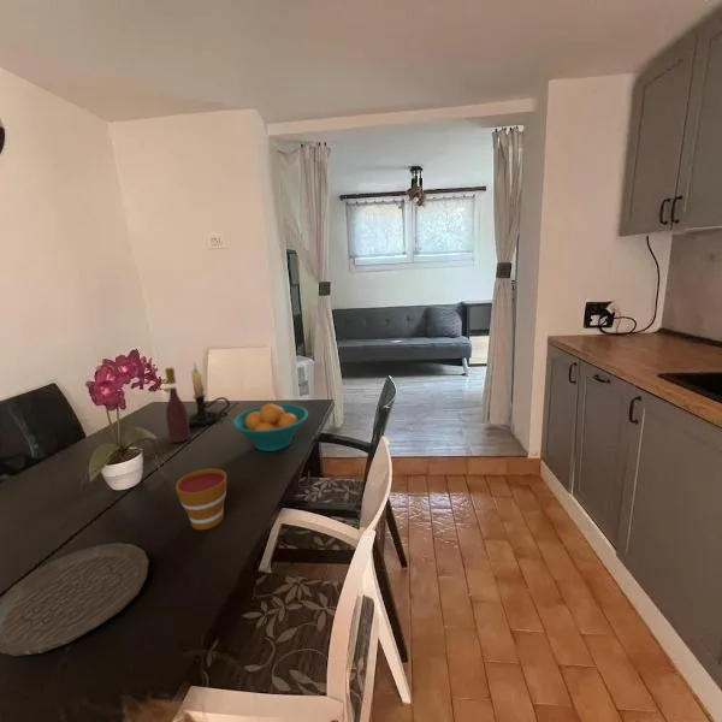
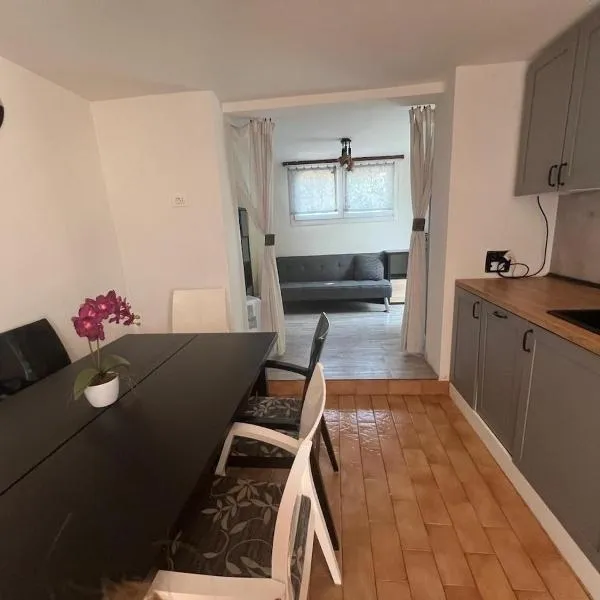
- wine bottle (174, 404)
- plate (75, 592)
- cup (206, 497)
- candle holder (203, 390)
- fruit bowl (271, 424)
